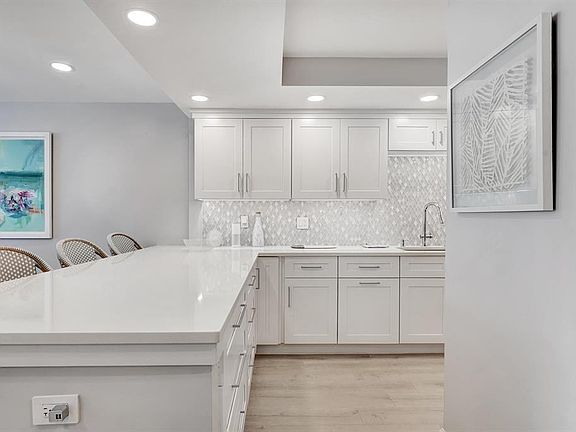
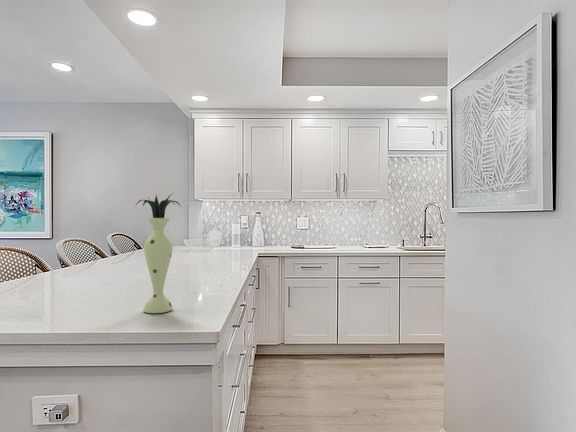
+ vase (158, 251)
